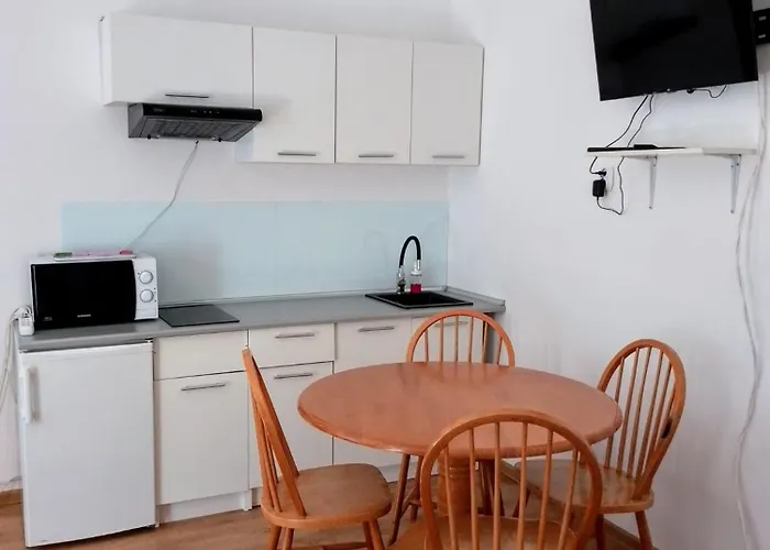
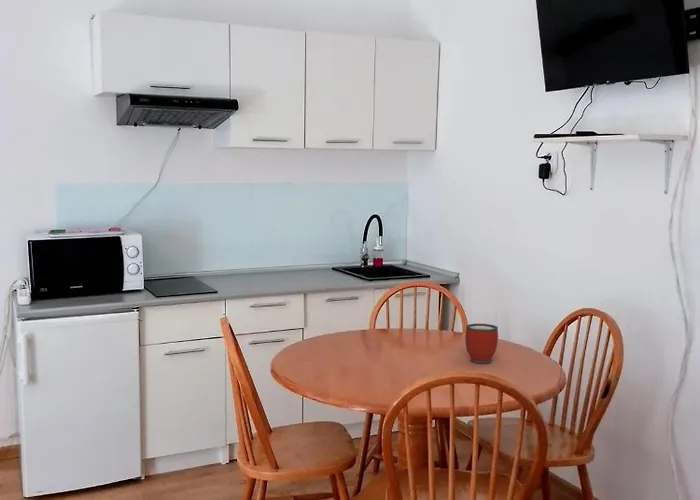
+ mug (485, 343)
